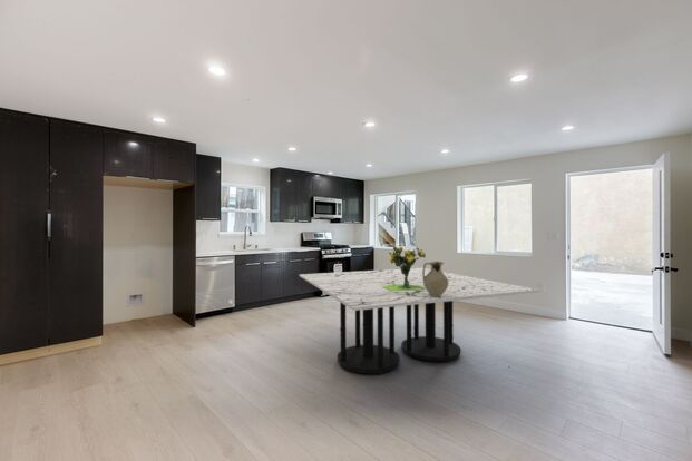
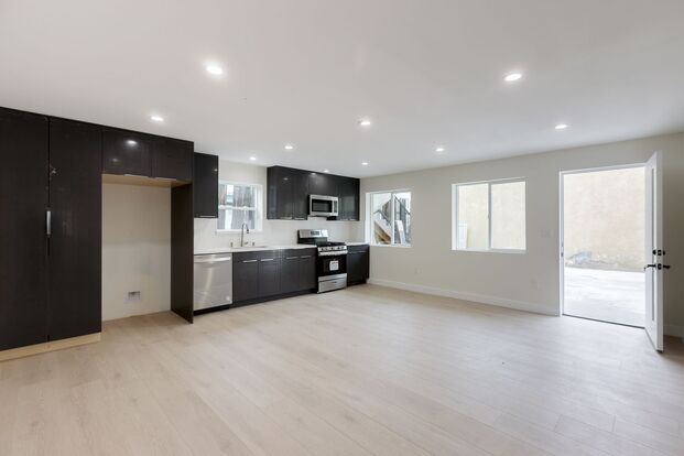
- dining table (393, 318)
- bouquet (407, 265)
- ceramic jug (435, 278)
